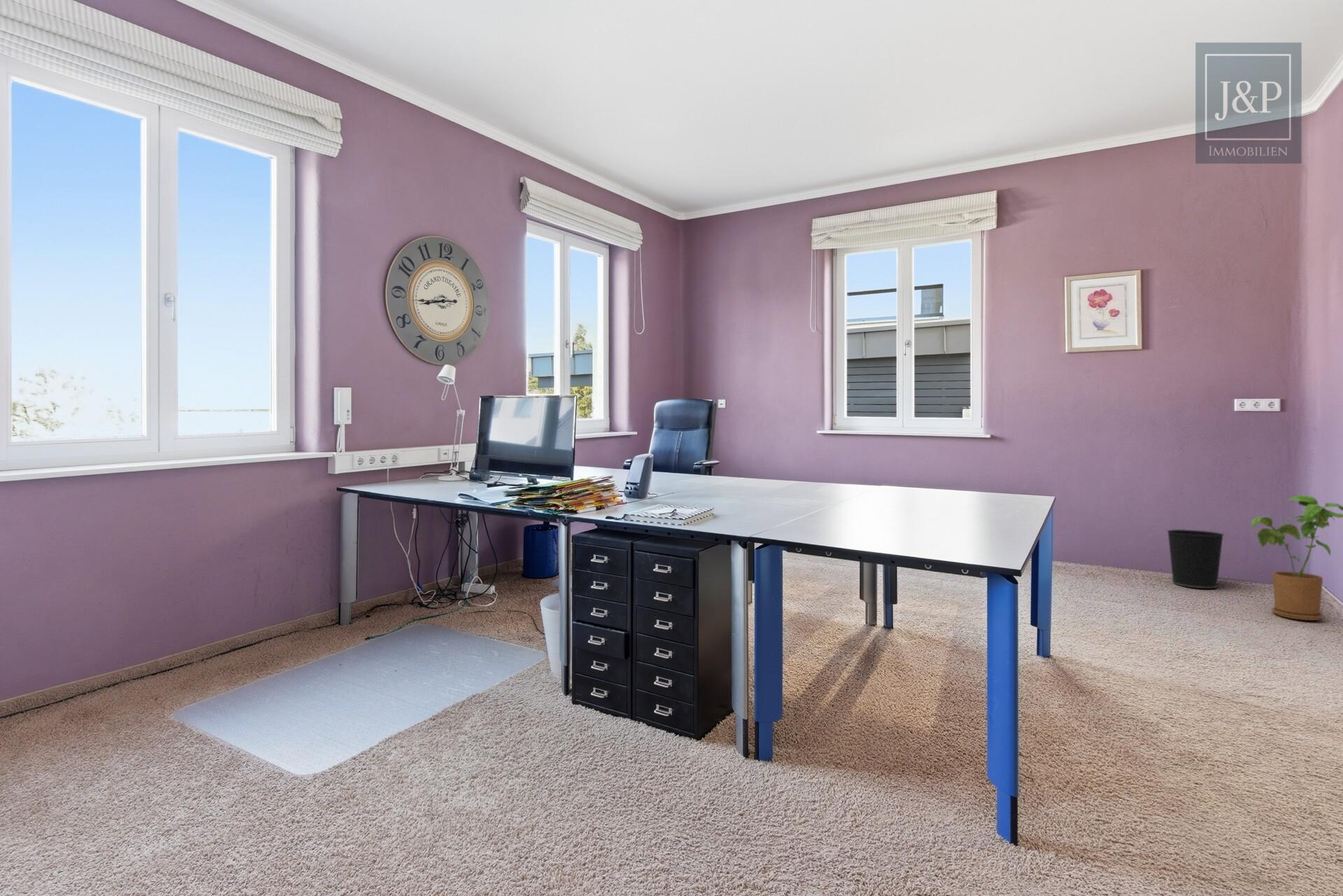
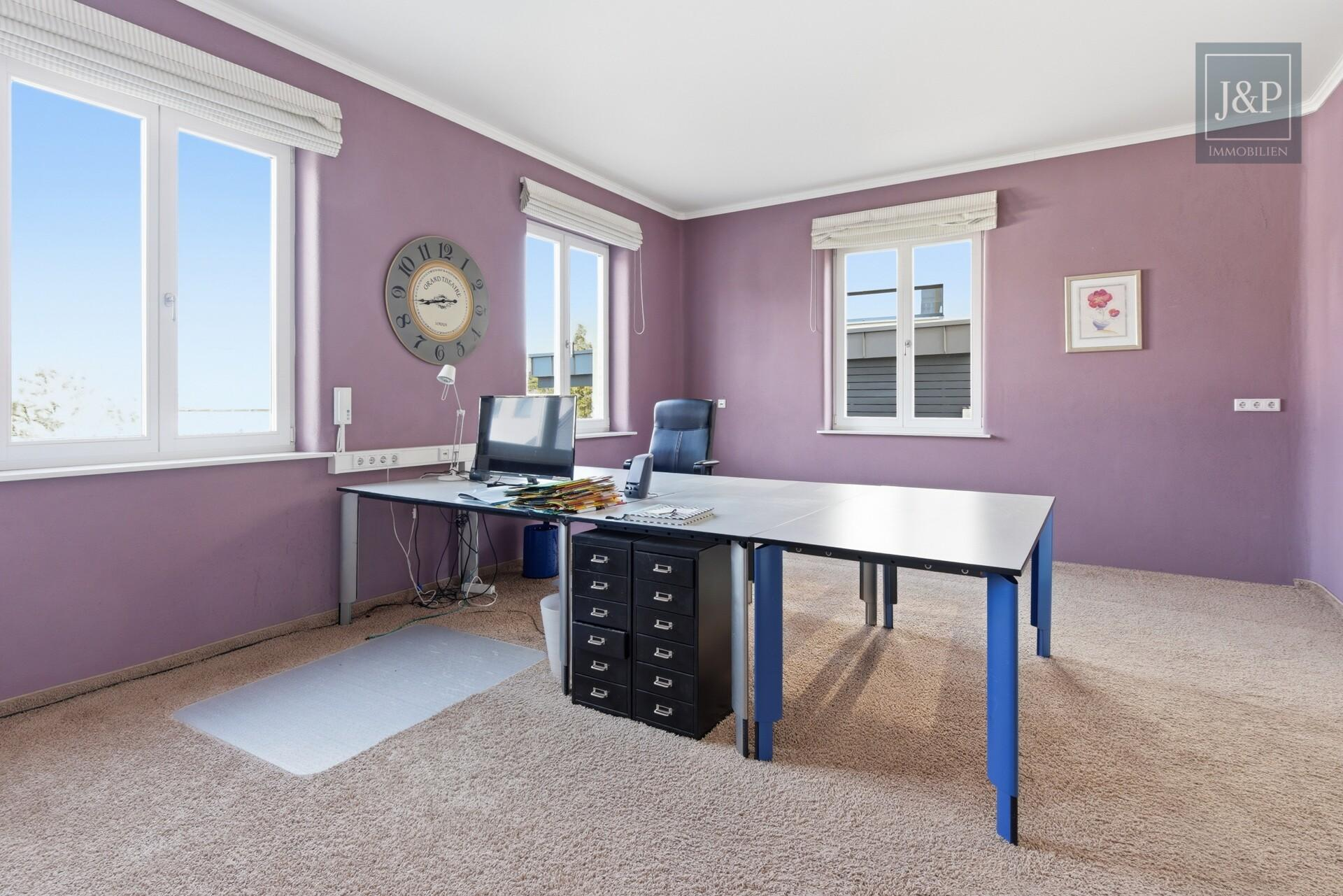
- house plant (1293, 555)
- wastebasket (1195, 558)
